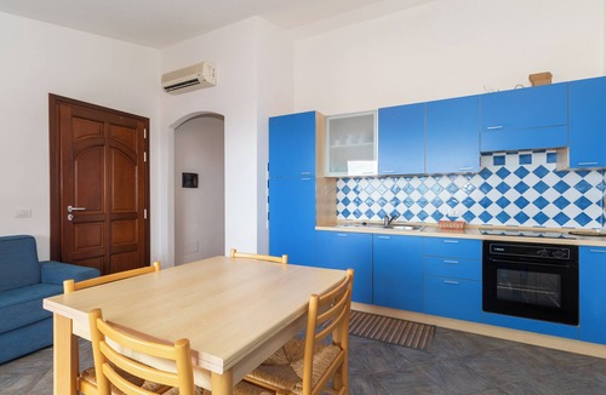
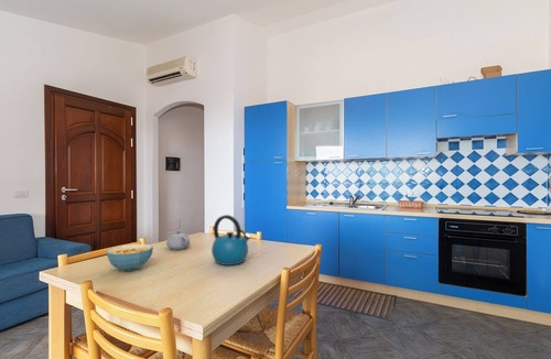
+ teapot (177, 239)
+ cereal bowl (130, 259)
+ kettle (231, 238)
